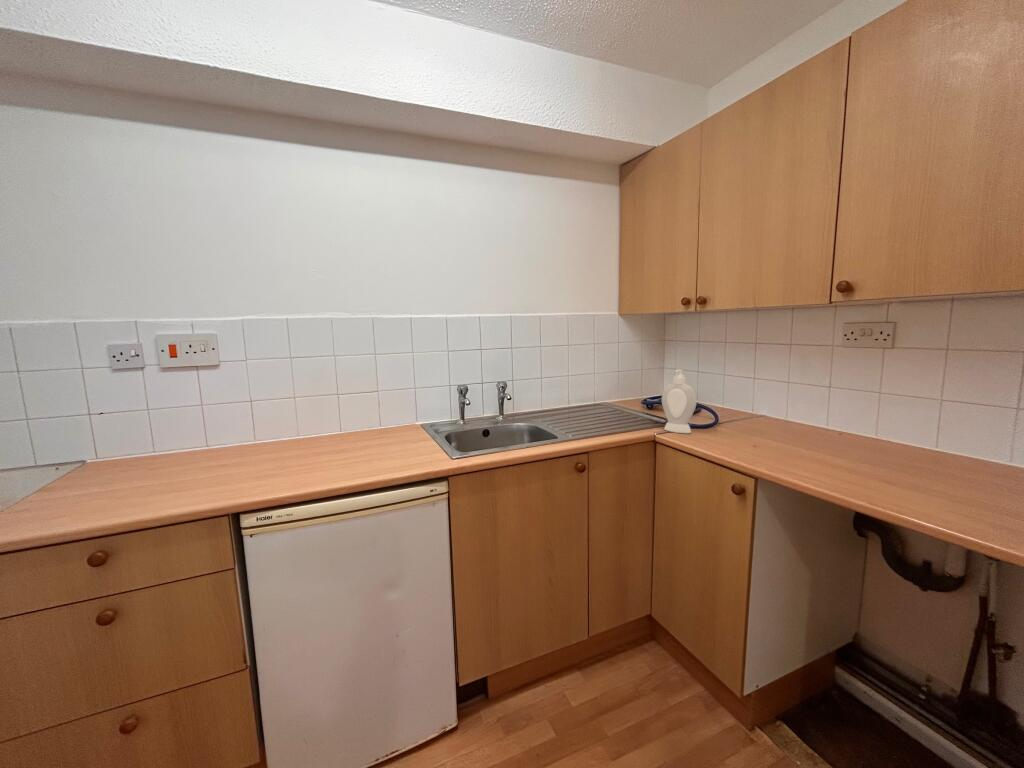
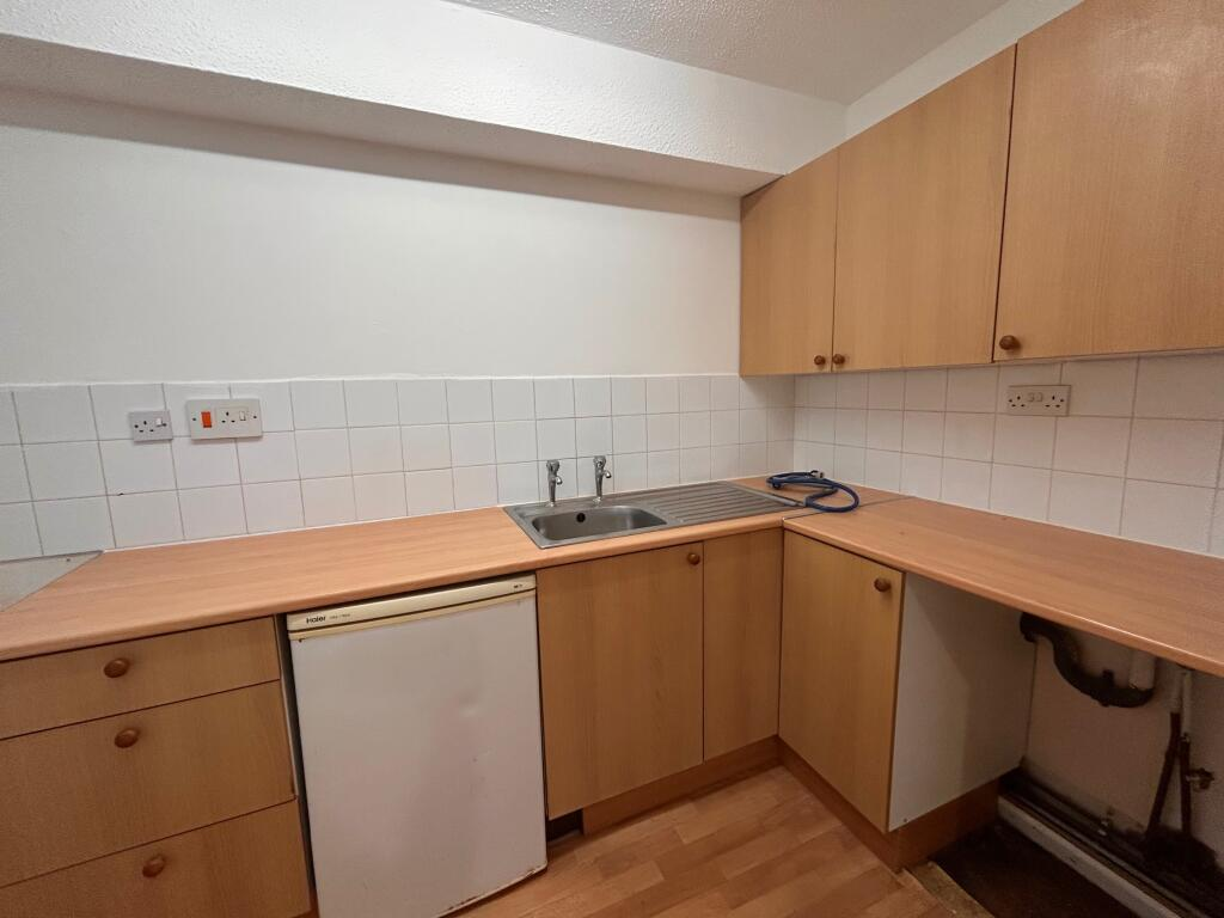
- soap bottle (677, 401)
